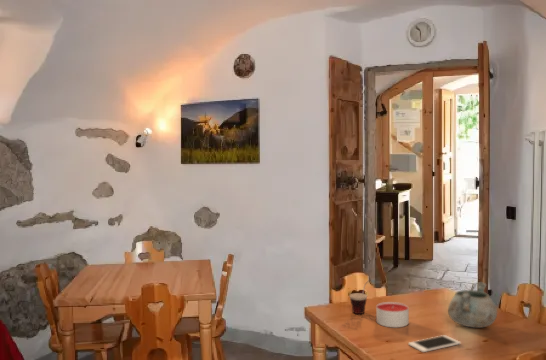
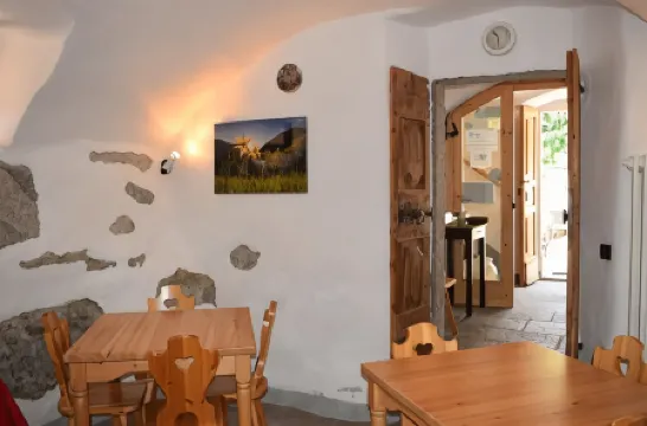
- decorative bowl (472, 305)
- cell phone (434, 343)
- cup (362, 296)
- candle (392, 313)
